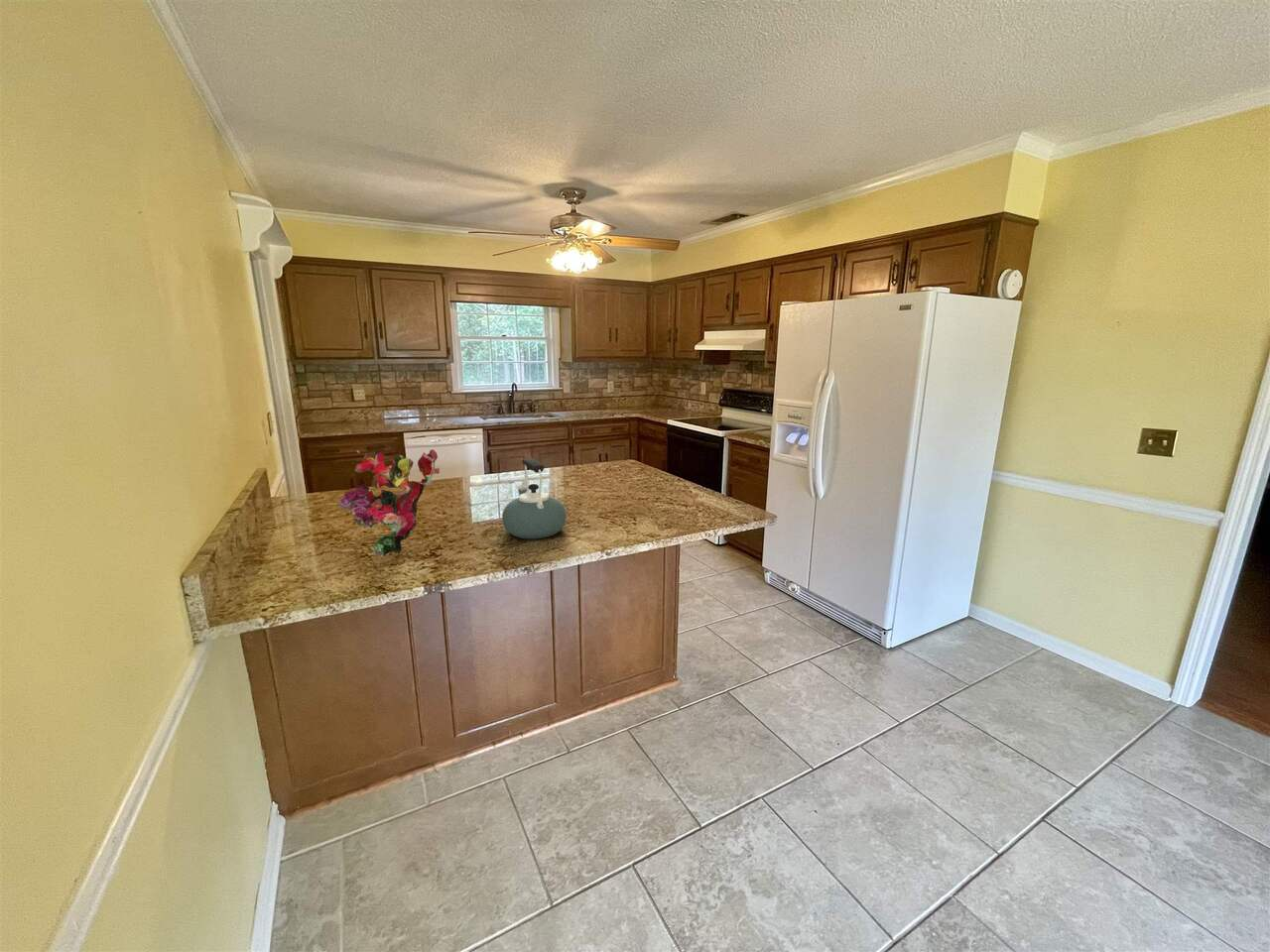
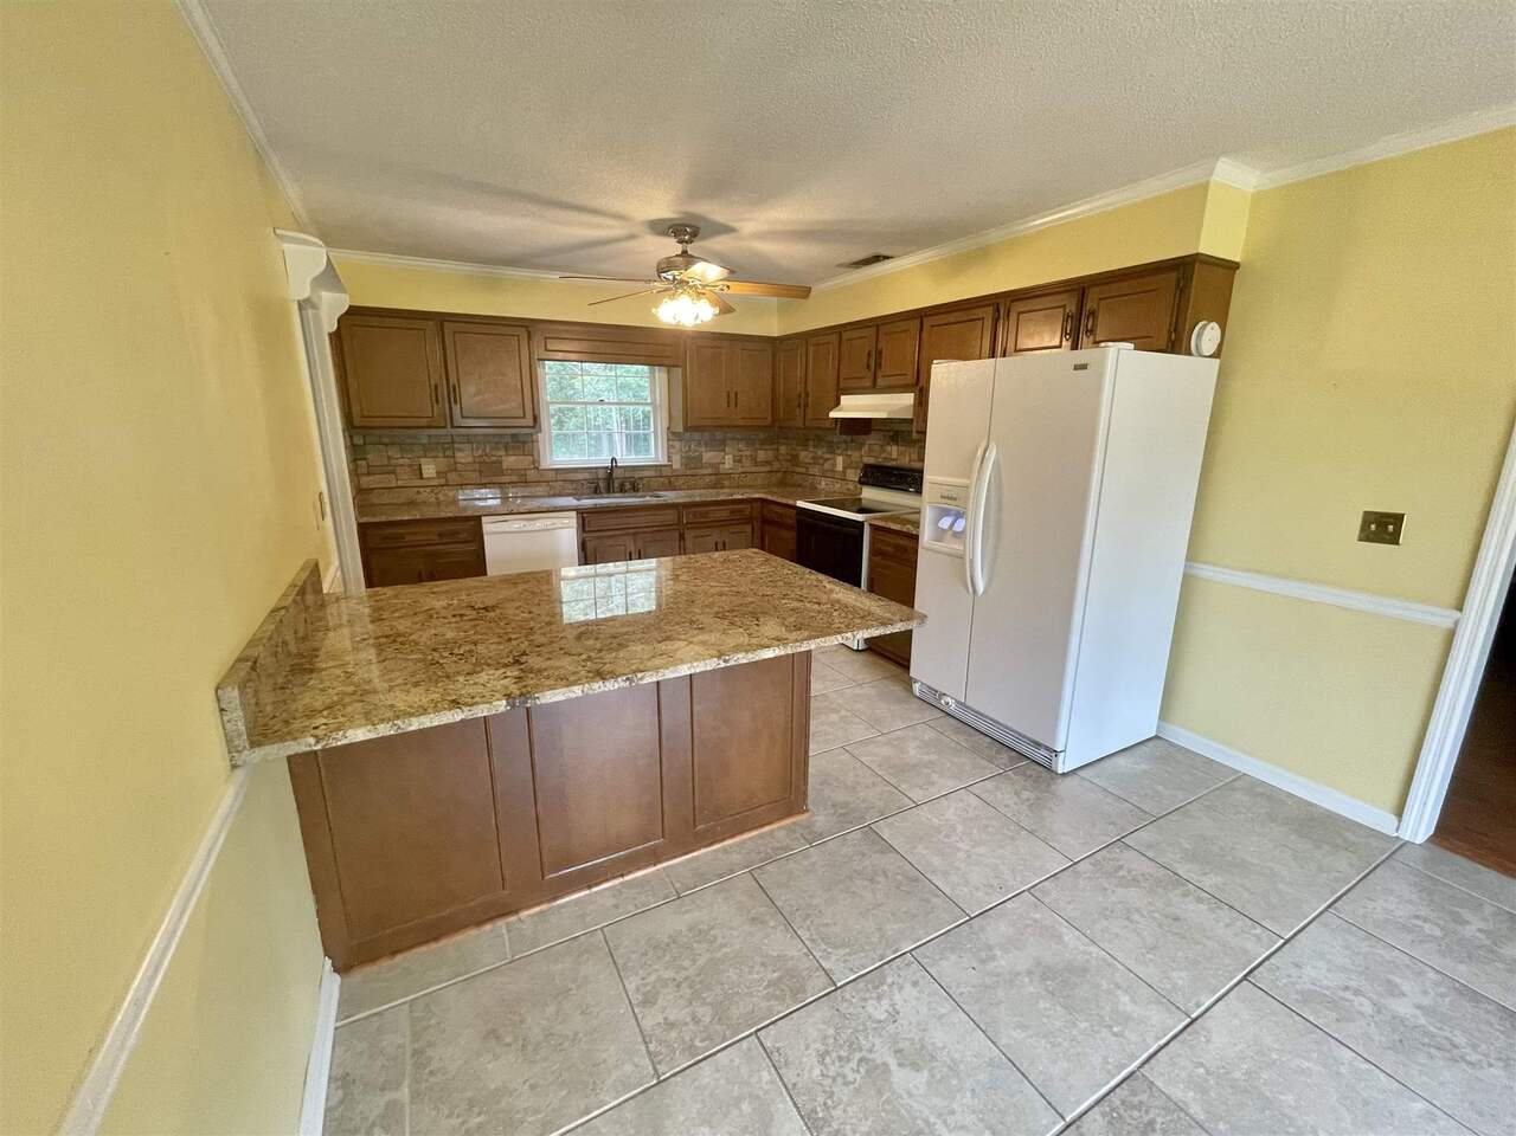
- kettle (532, 495)
- flower (394, 503)
